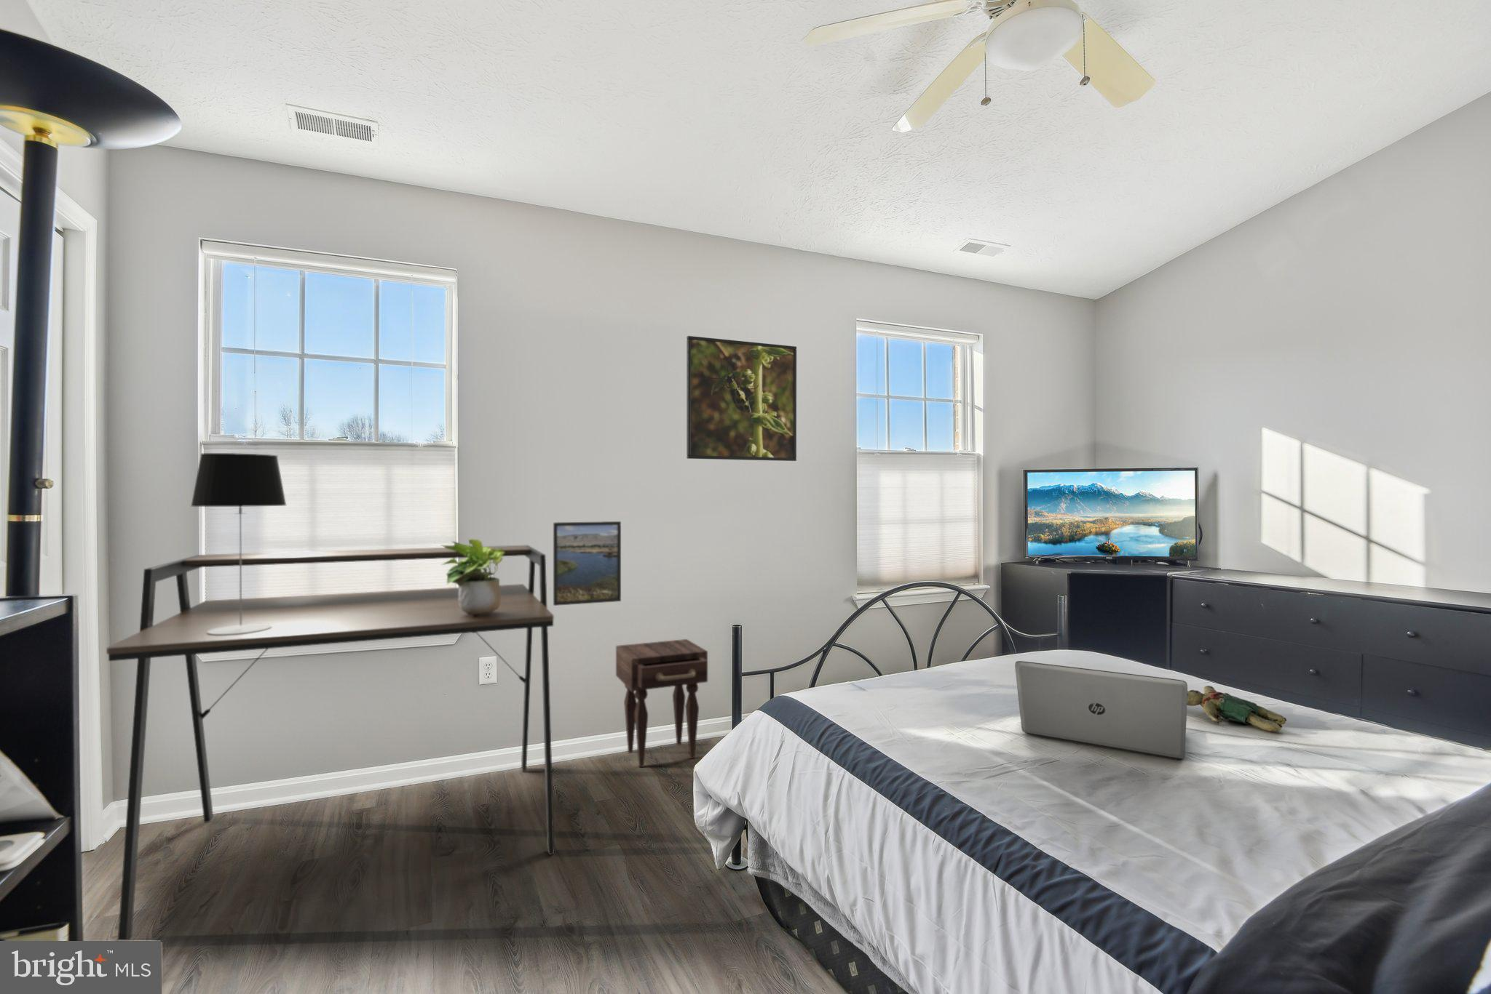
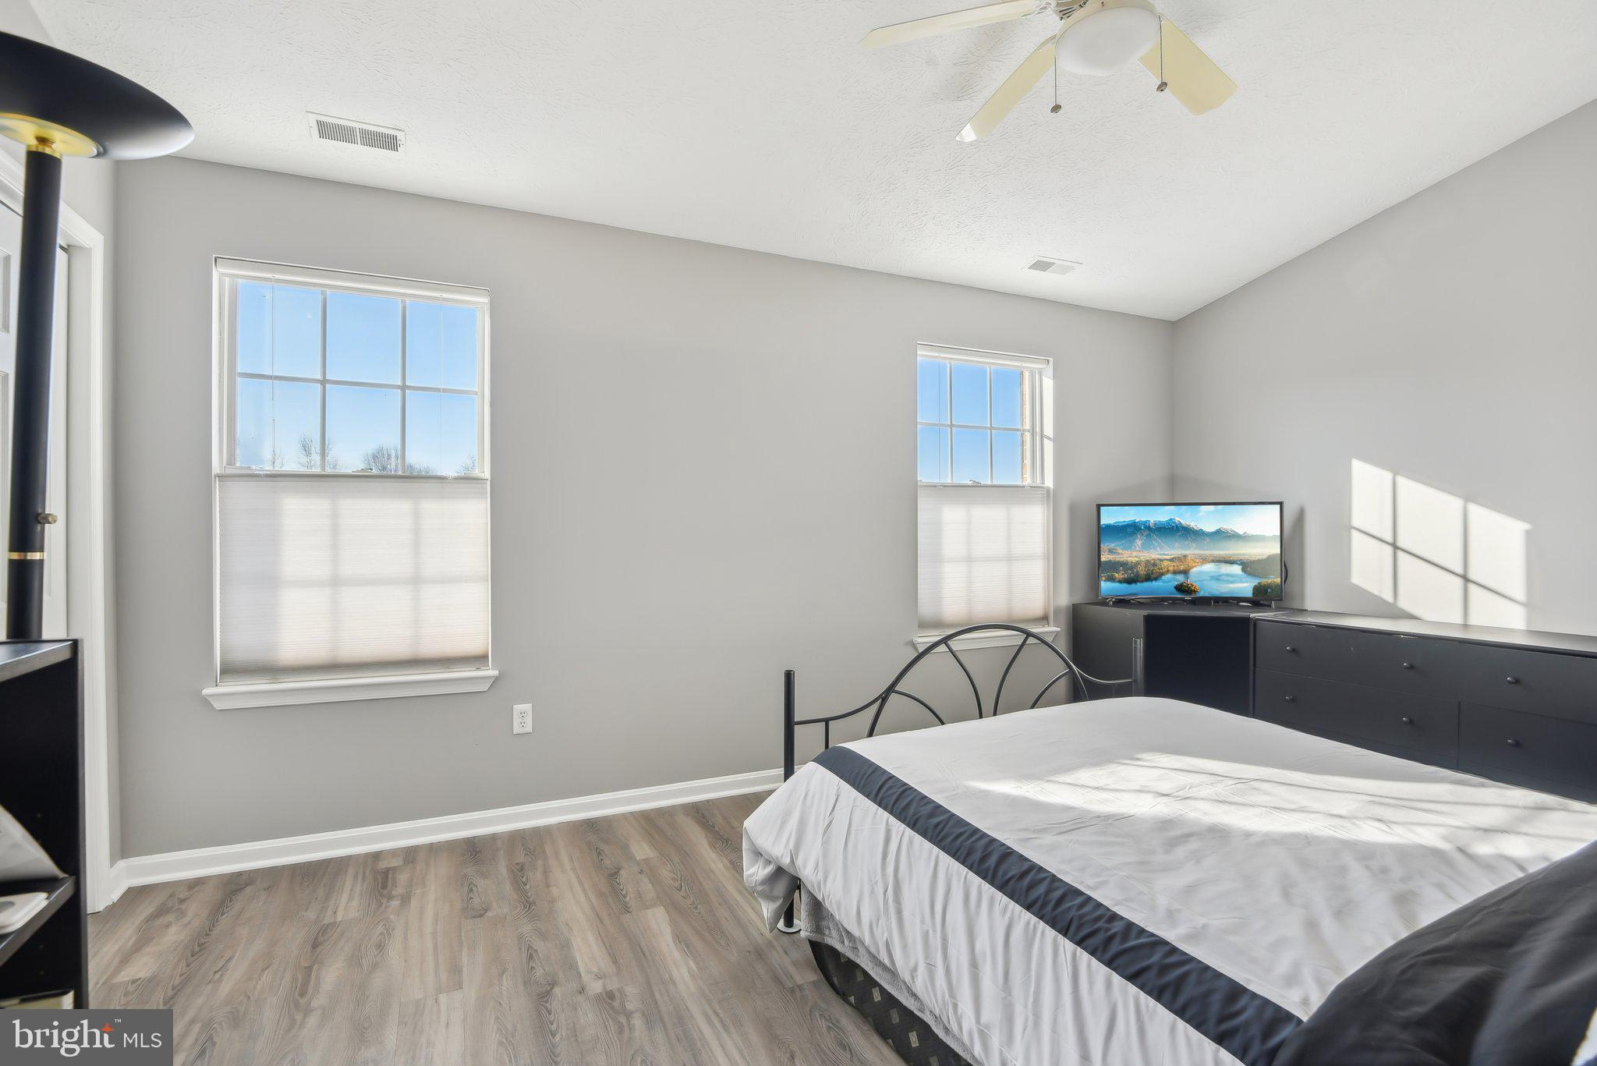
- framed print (744, 400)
- desk (365, 640)
- nightstand (674, 706)
- table lamp (240, 541)
- laptop (1100, 698)
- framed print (587, 562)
- teddy bear (1223, 707)
- potted plant (474, 575)
